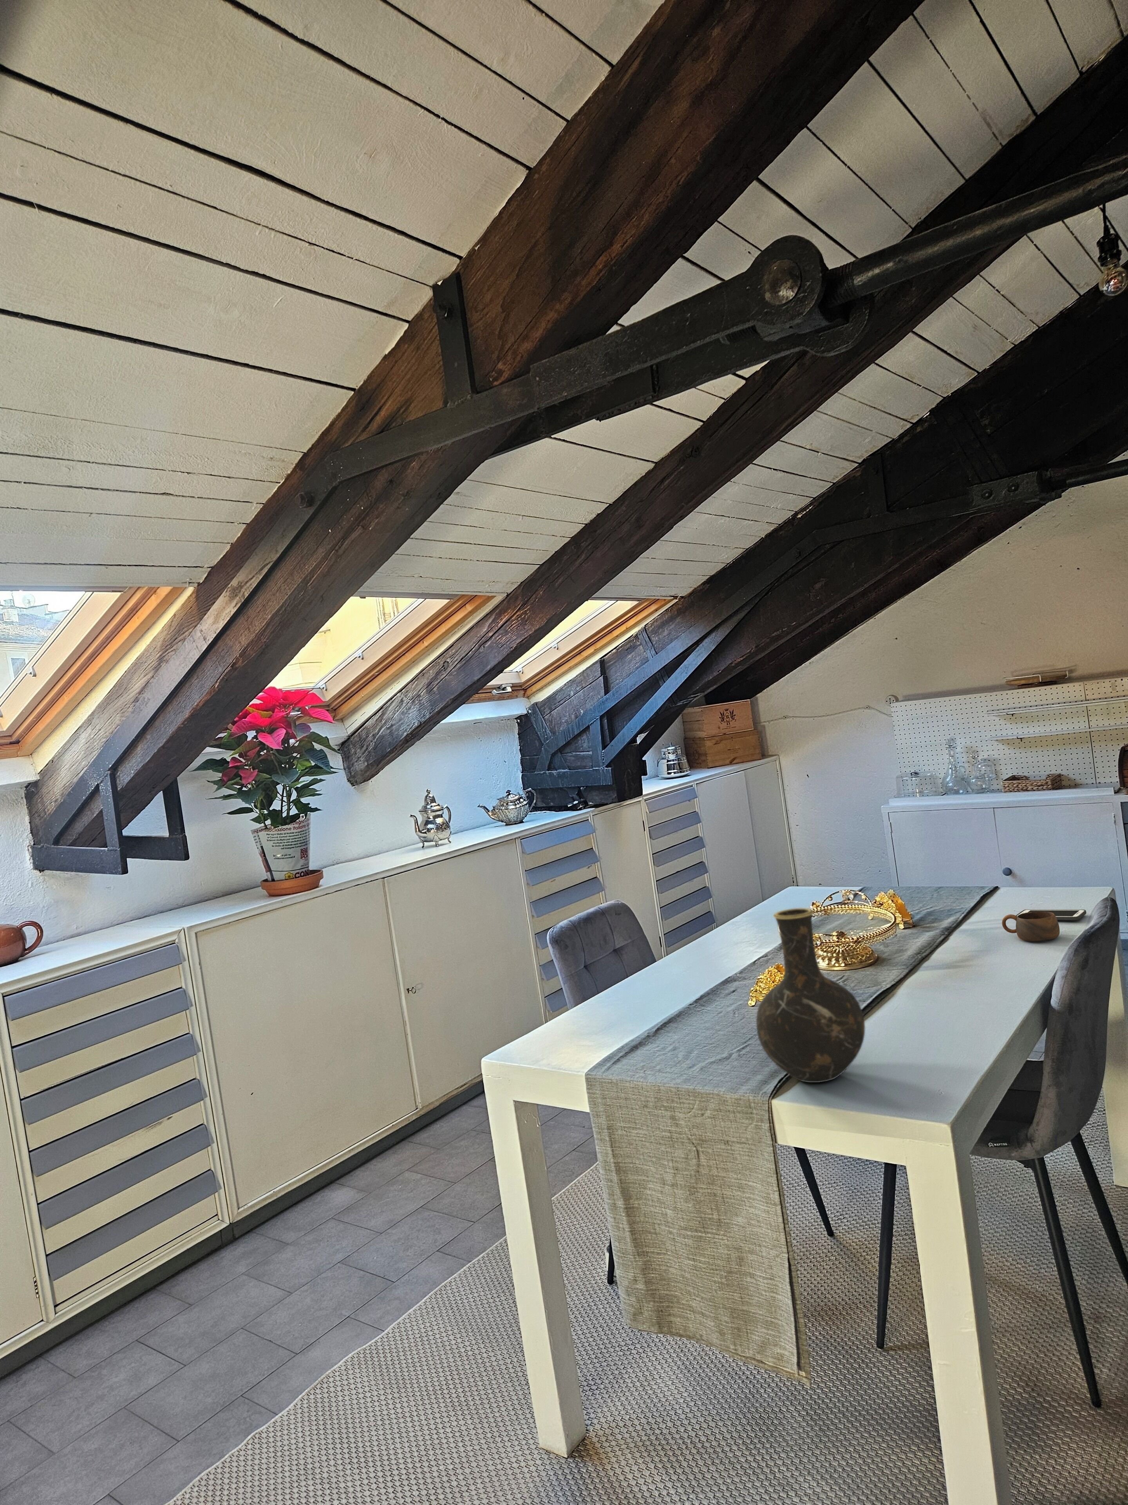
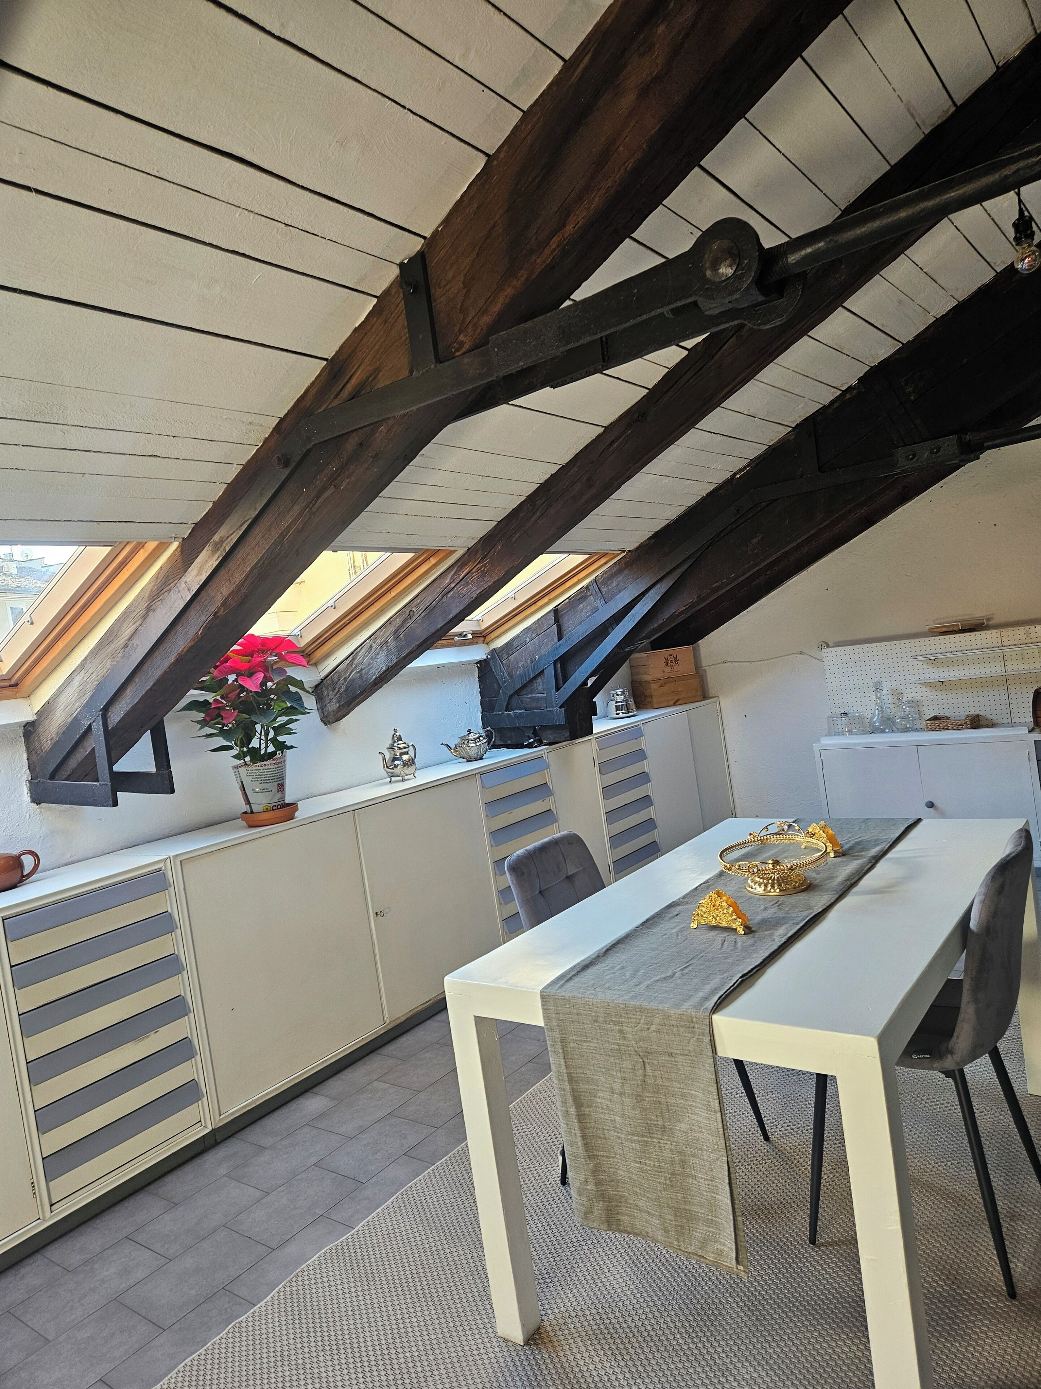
- vase (806, 994)
- cup (1031, 926)
- cell phone (1051, 912)
